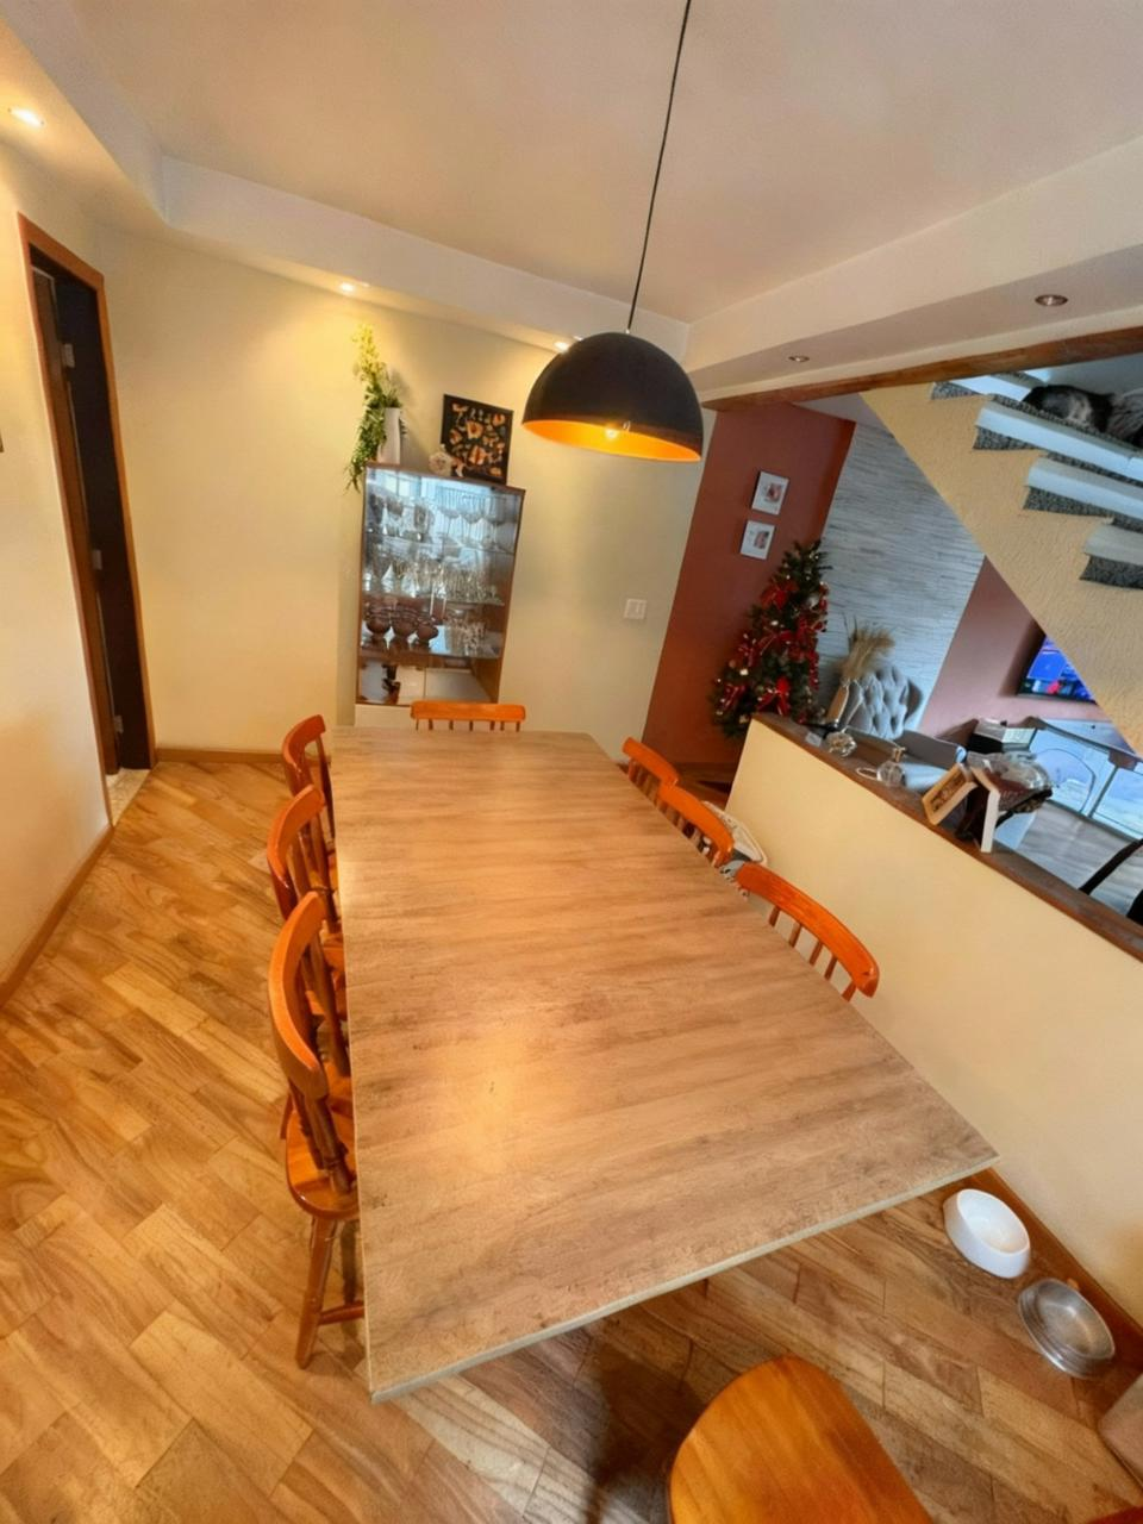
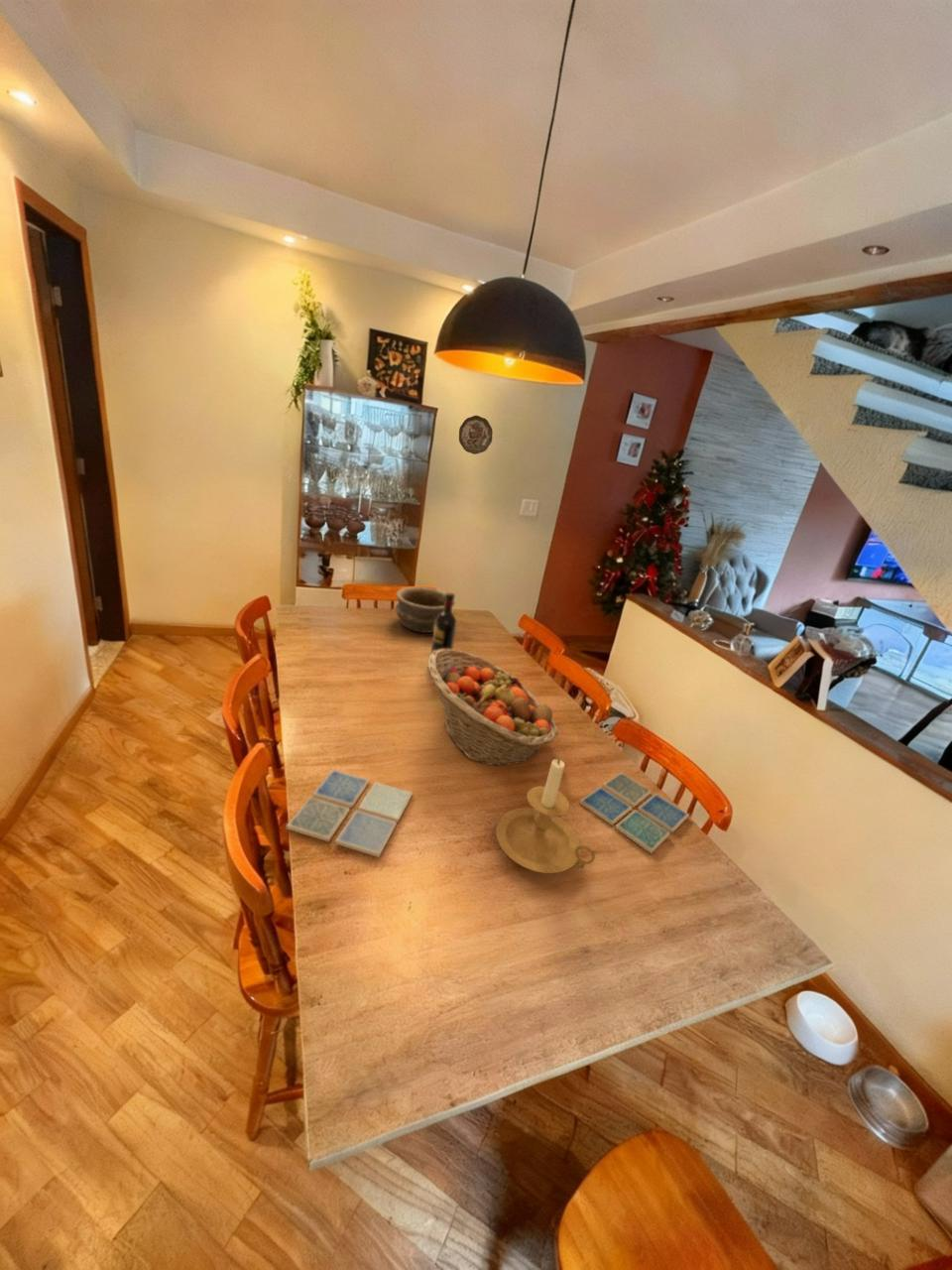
+ decorative plate (475, 435)
+ wine bottle (444, 630)
+ fruit basket (489, 702)
+ drink coaster (635, 810)
+ bowl (423, 610)
+ candle holder (547, 804)
+ drink coaster (351, 808)
